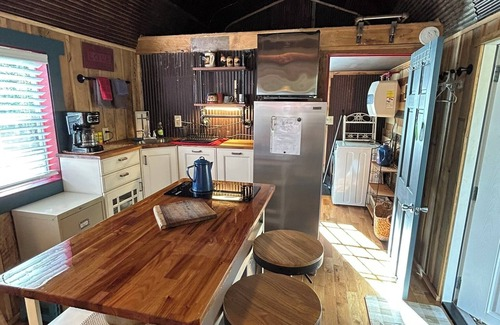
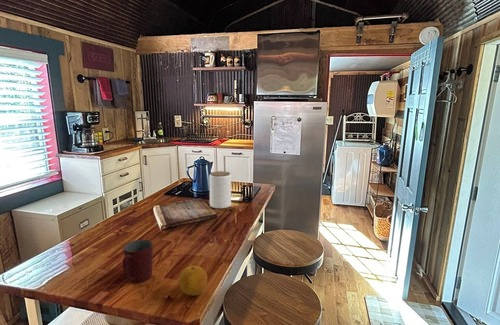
+ mug (136, 263)
+ jar (220, 189)
+ fruit (193, 280)
